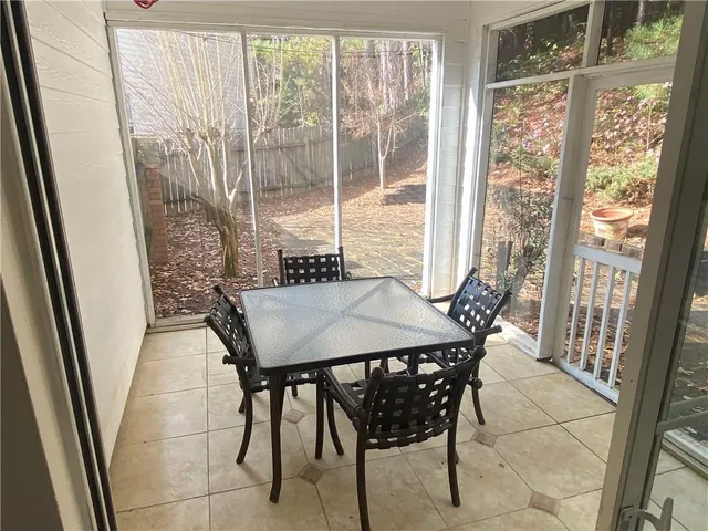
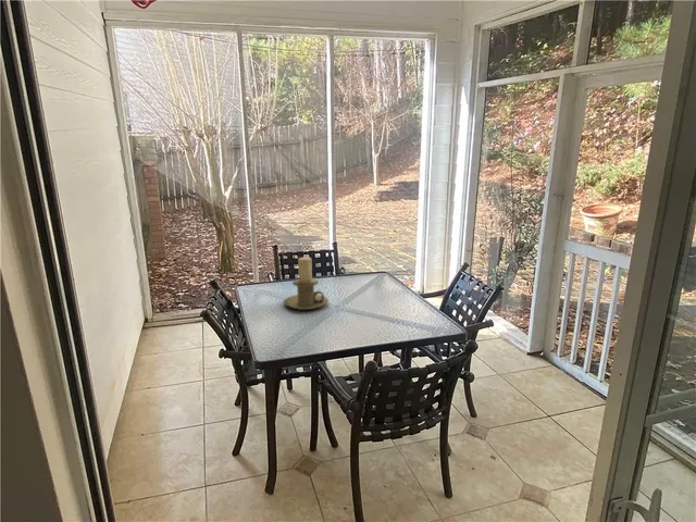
+ candle holder (304, 281)
